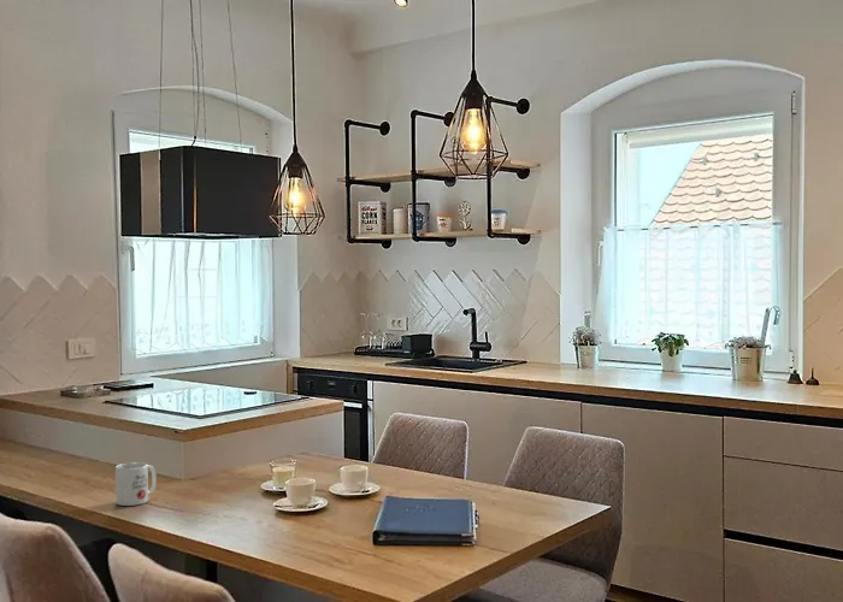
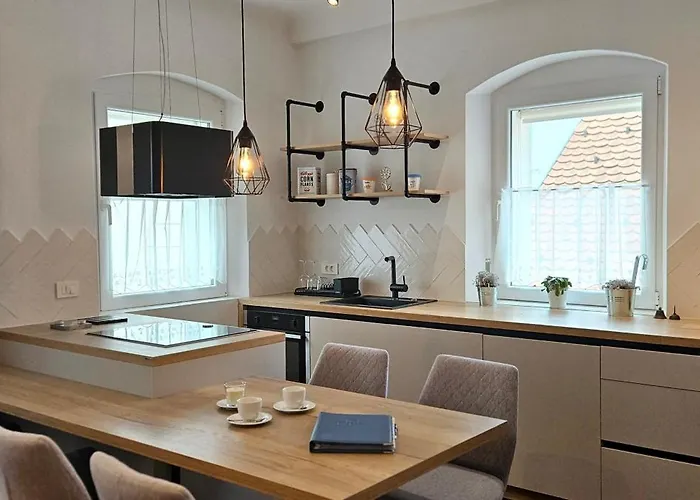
- mug (137, 482)
